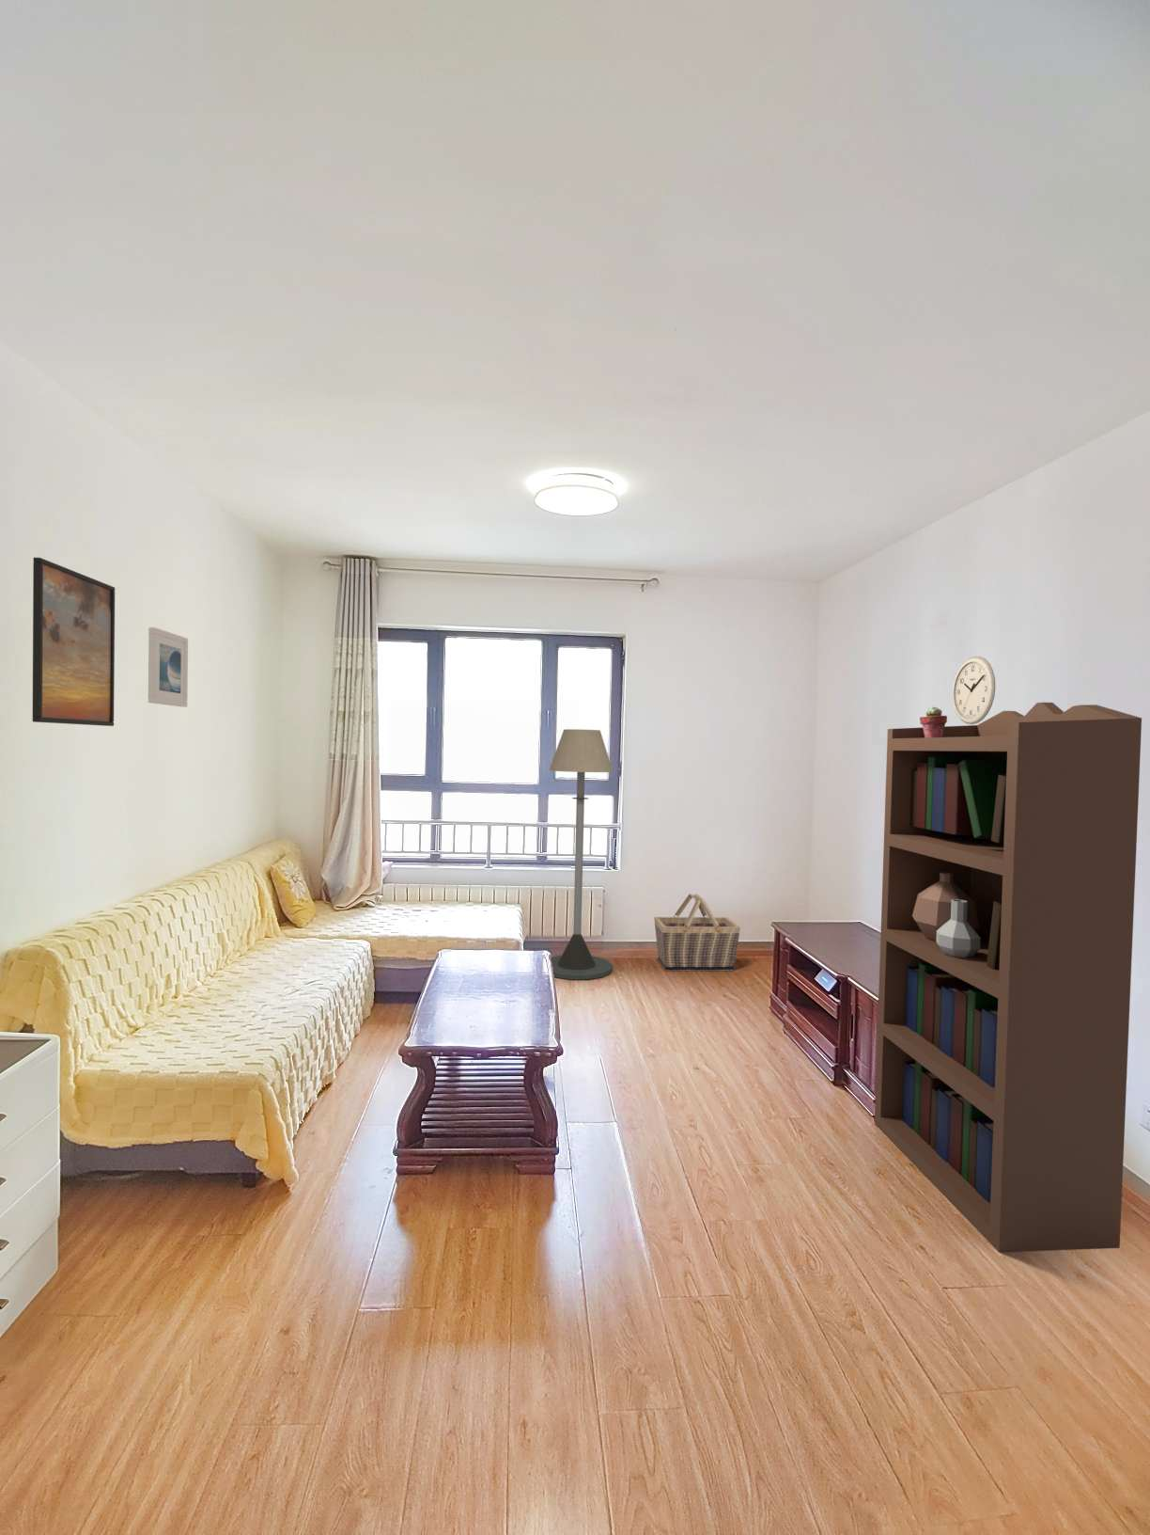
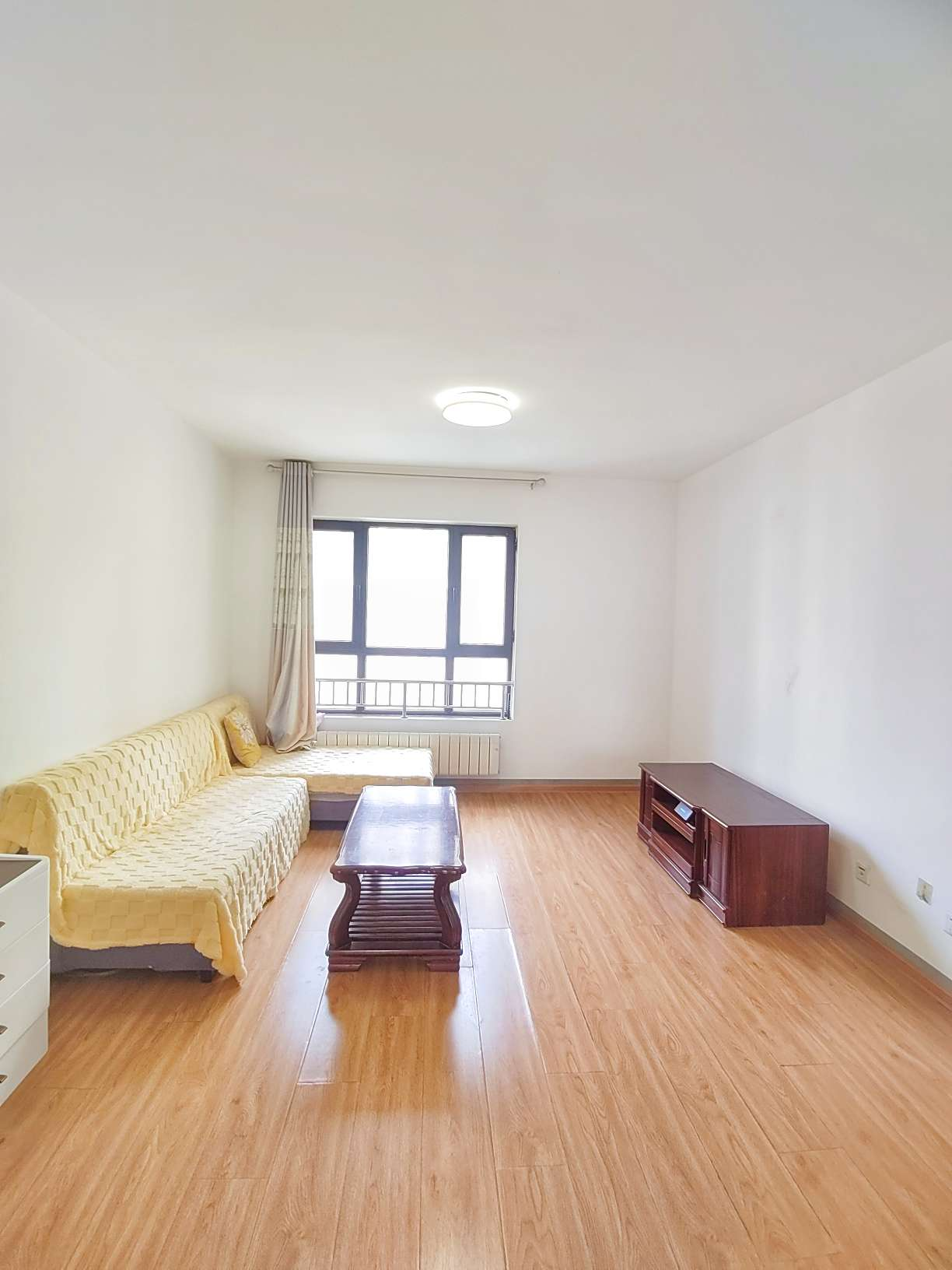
- bookcase (988, 940)
- floor lamp (579, 850)
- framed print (169, 668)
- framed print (77, 649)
- potted succulent (933, 723)
- basket (696, 931)
- wall clock (971, 690)
